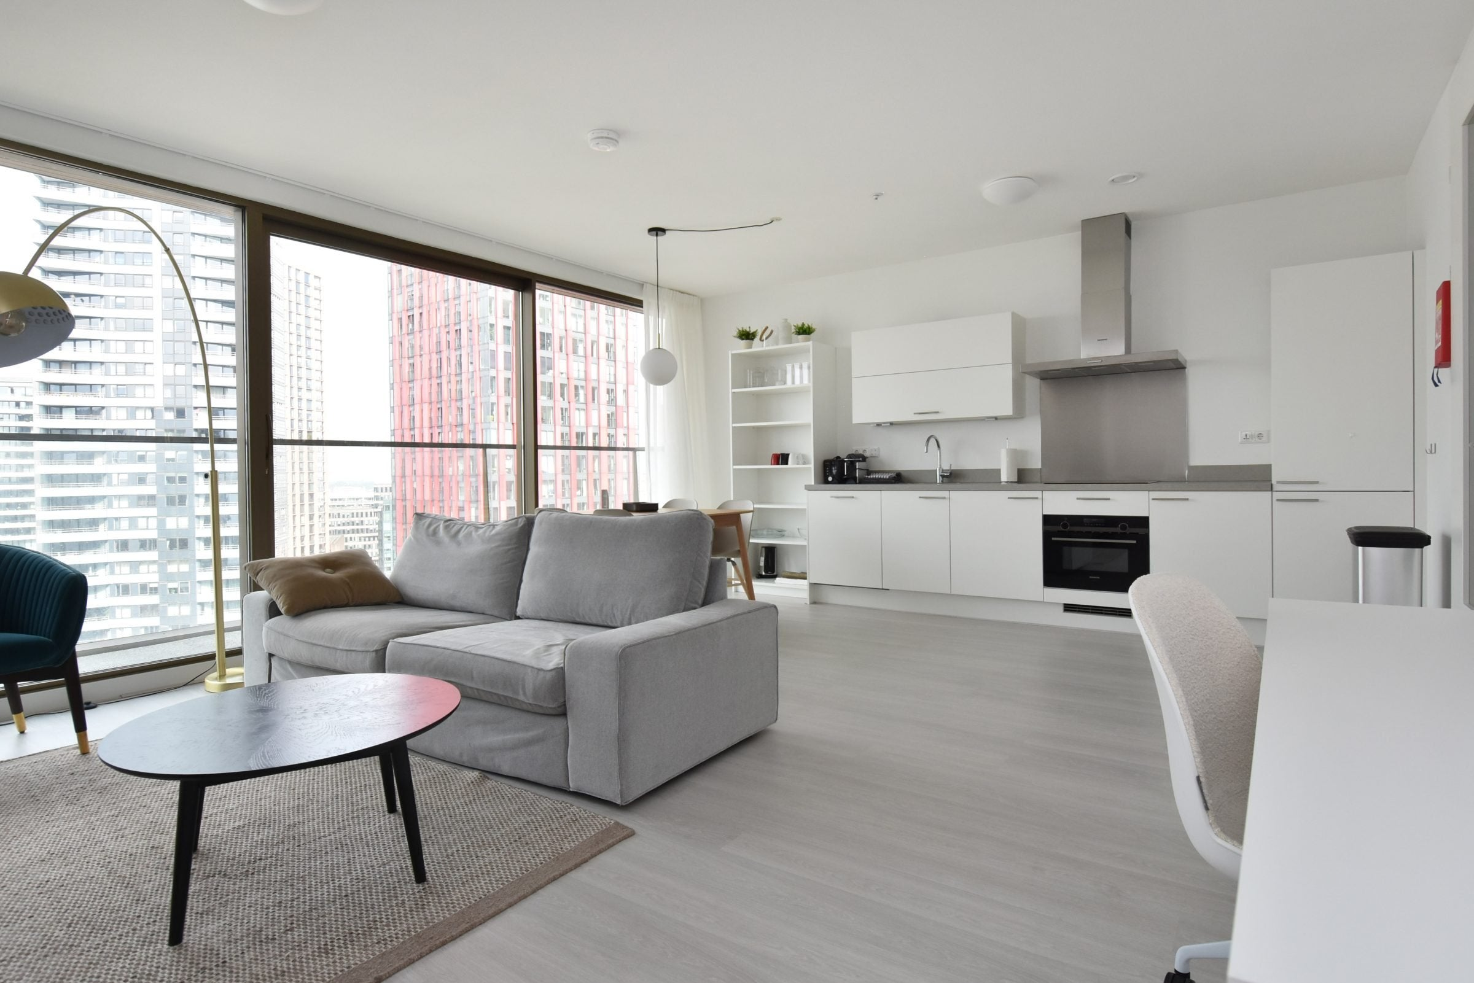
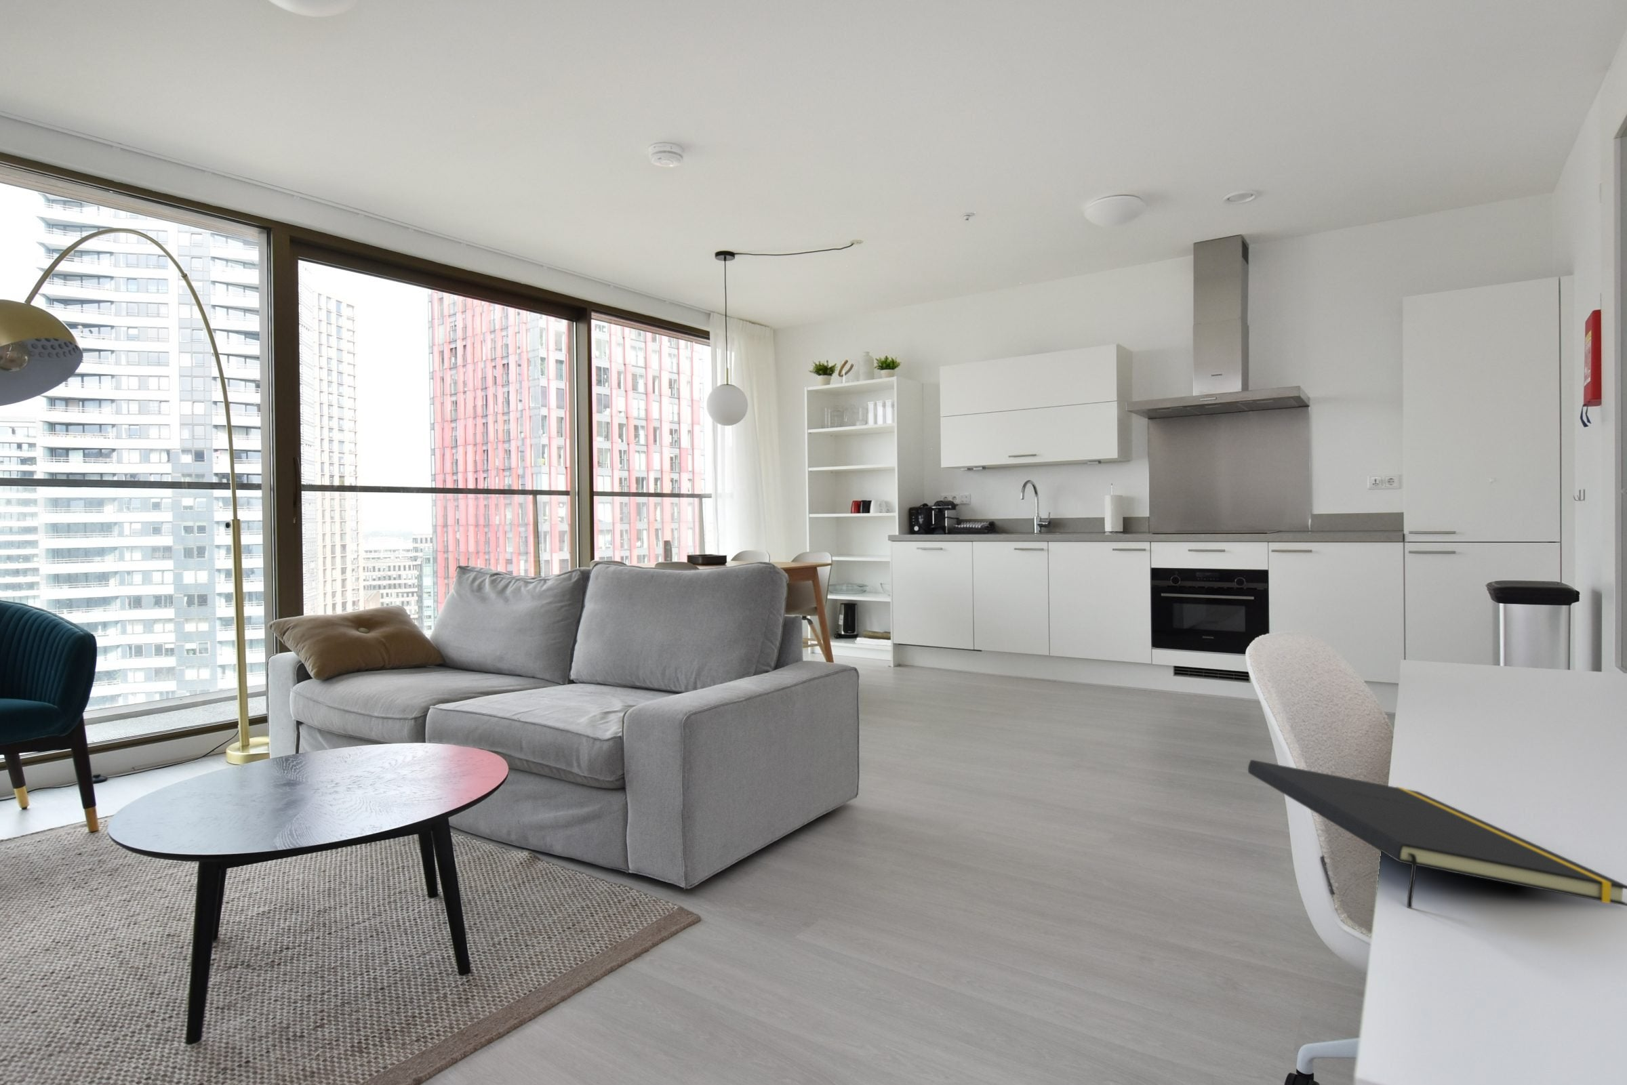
+ notepad (1409, 821)
